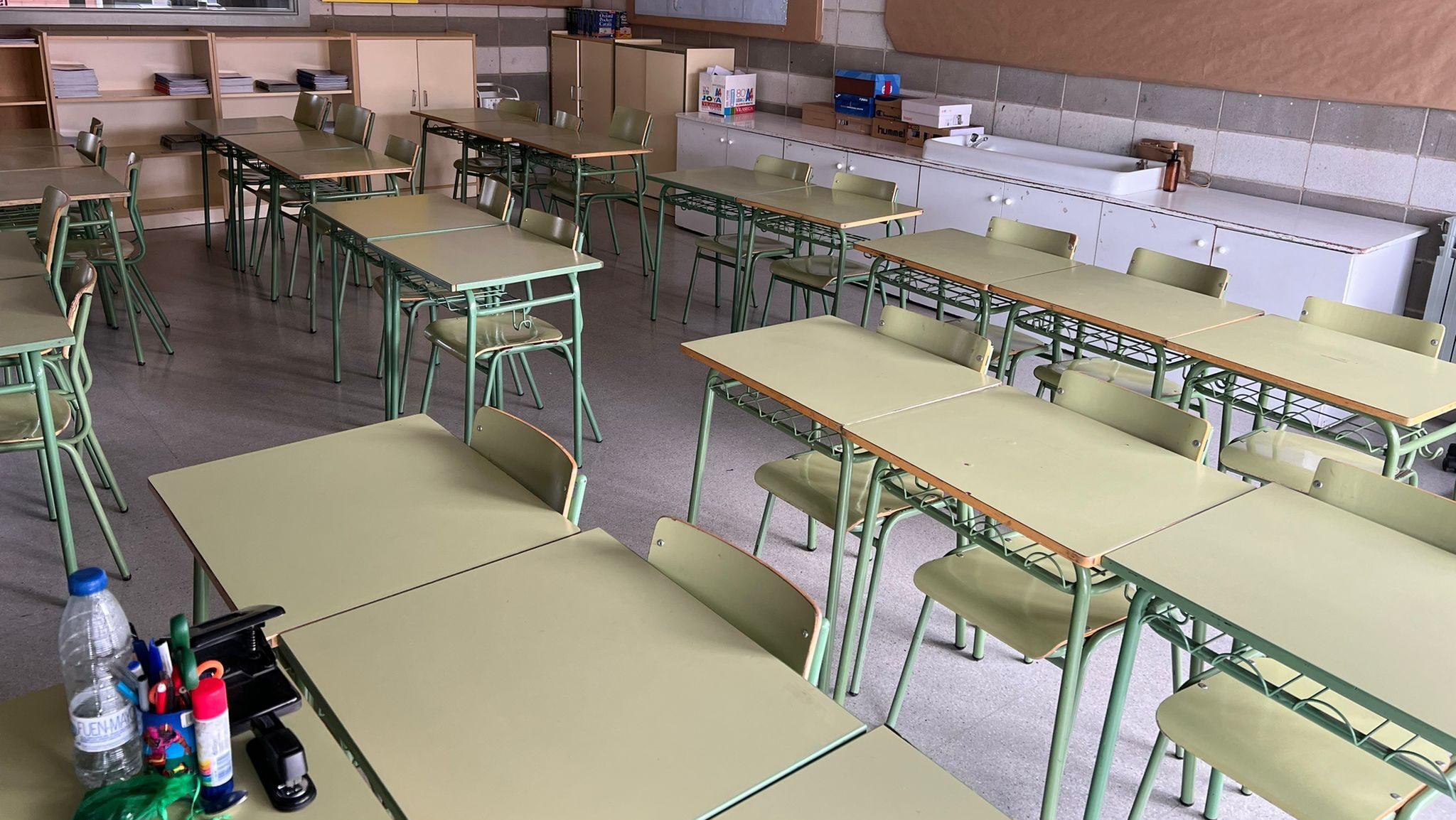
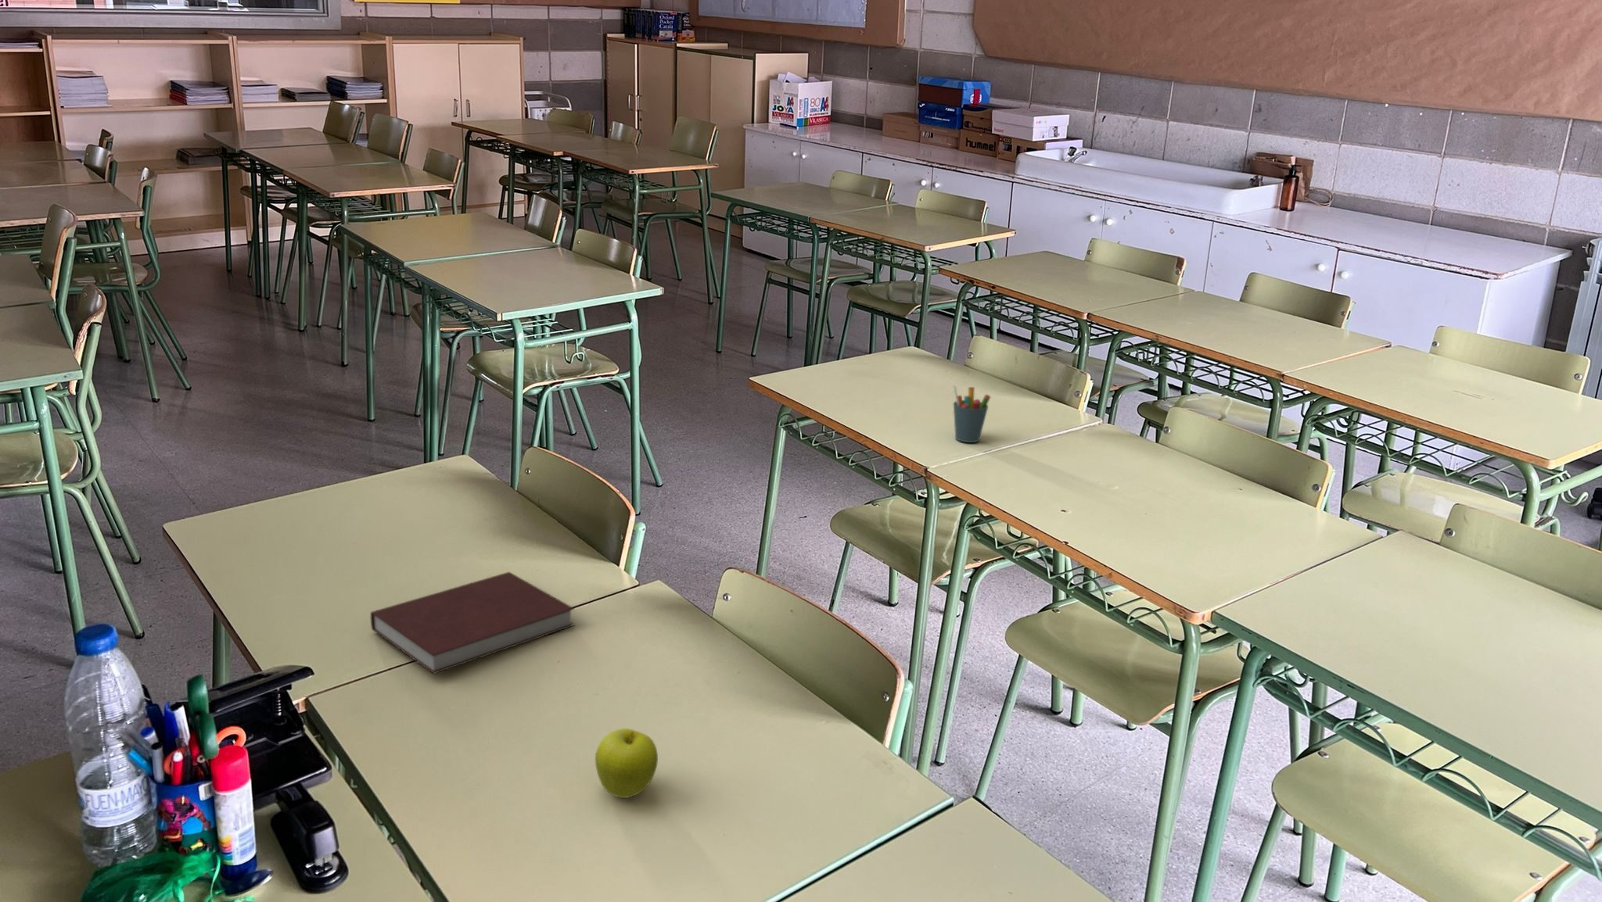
+ notebook (473, 618)
+ pen holder (969, 411)
+ fruit (626, 762)
